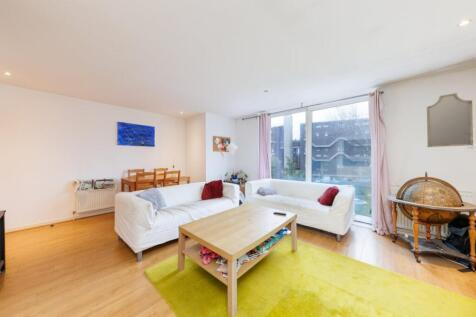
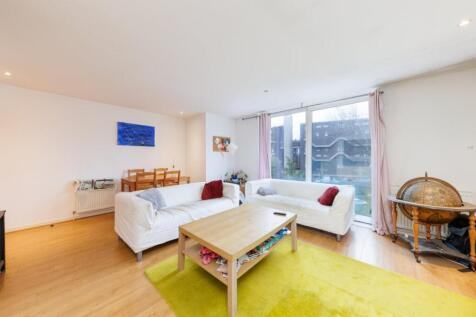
- home mirror (448, 120)
